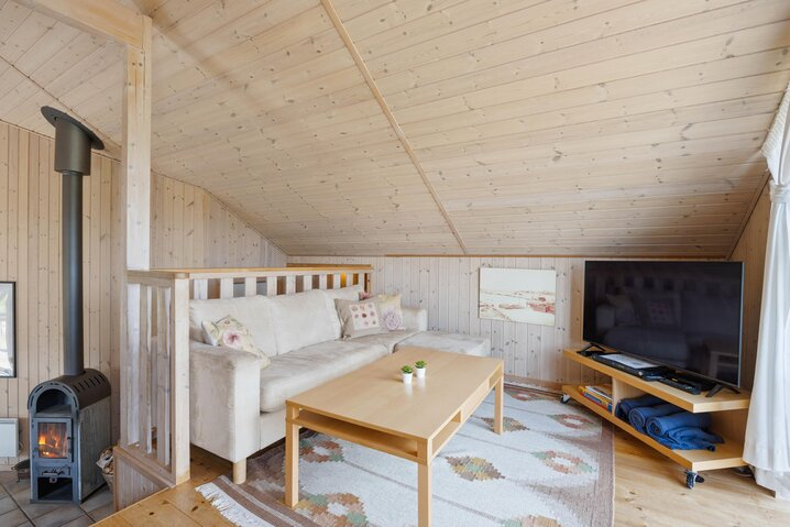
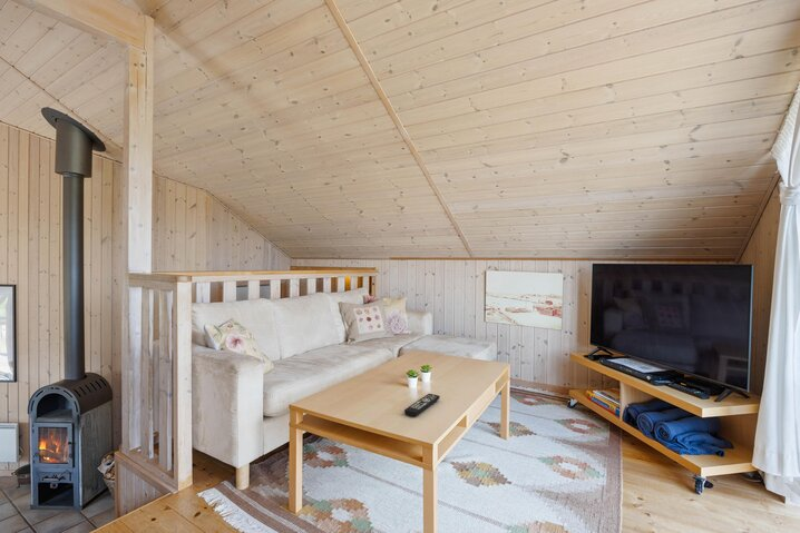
+ remote control (422, 404)
